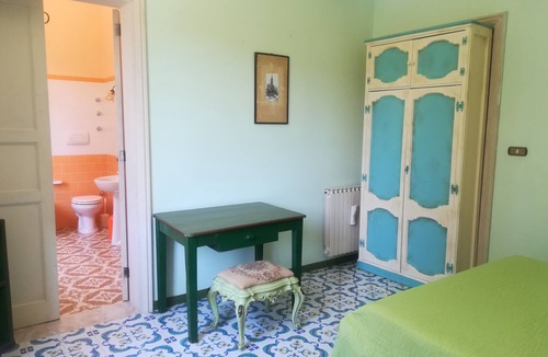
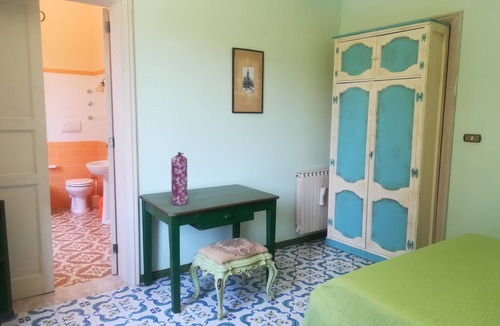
+ gas cylinder (179, 177)
